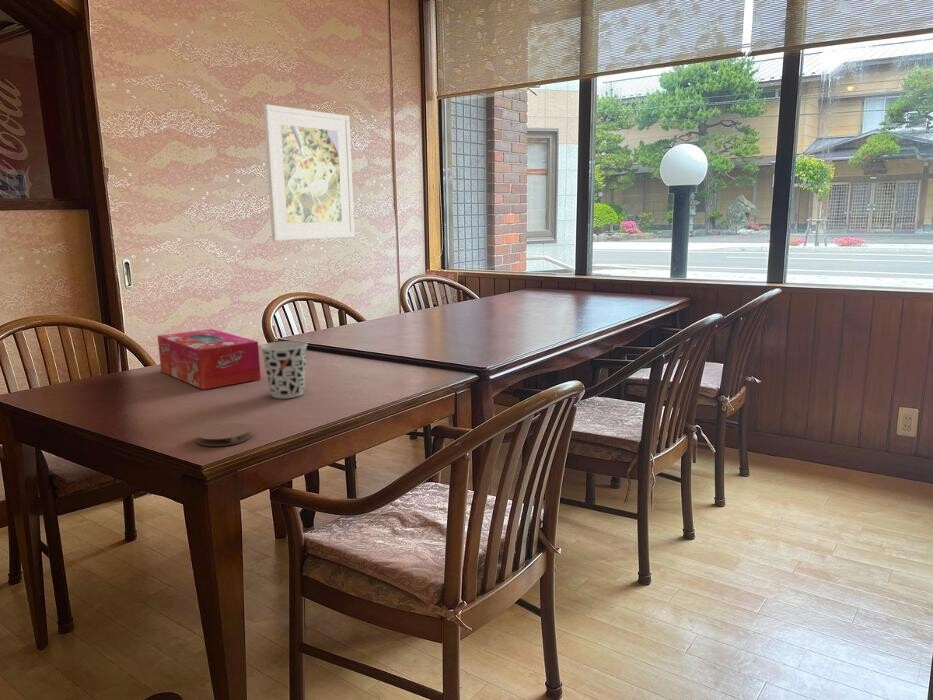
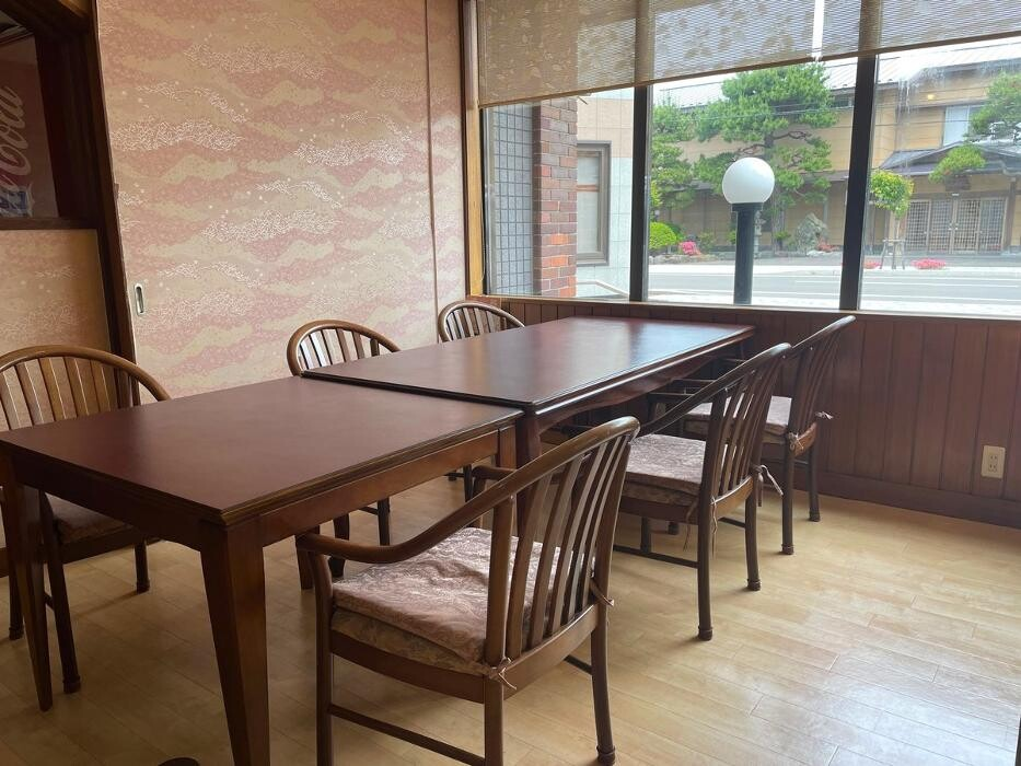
- cup (285, 369)
- coaster (224, 434)
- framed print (312, 175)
- tissue box (207, 356)
